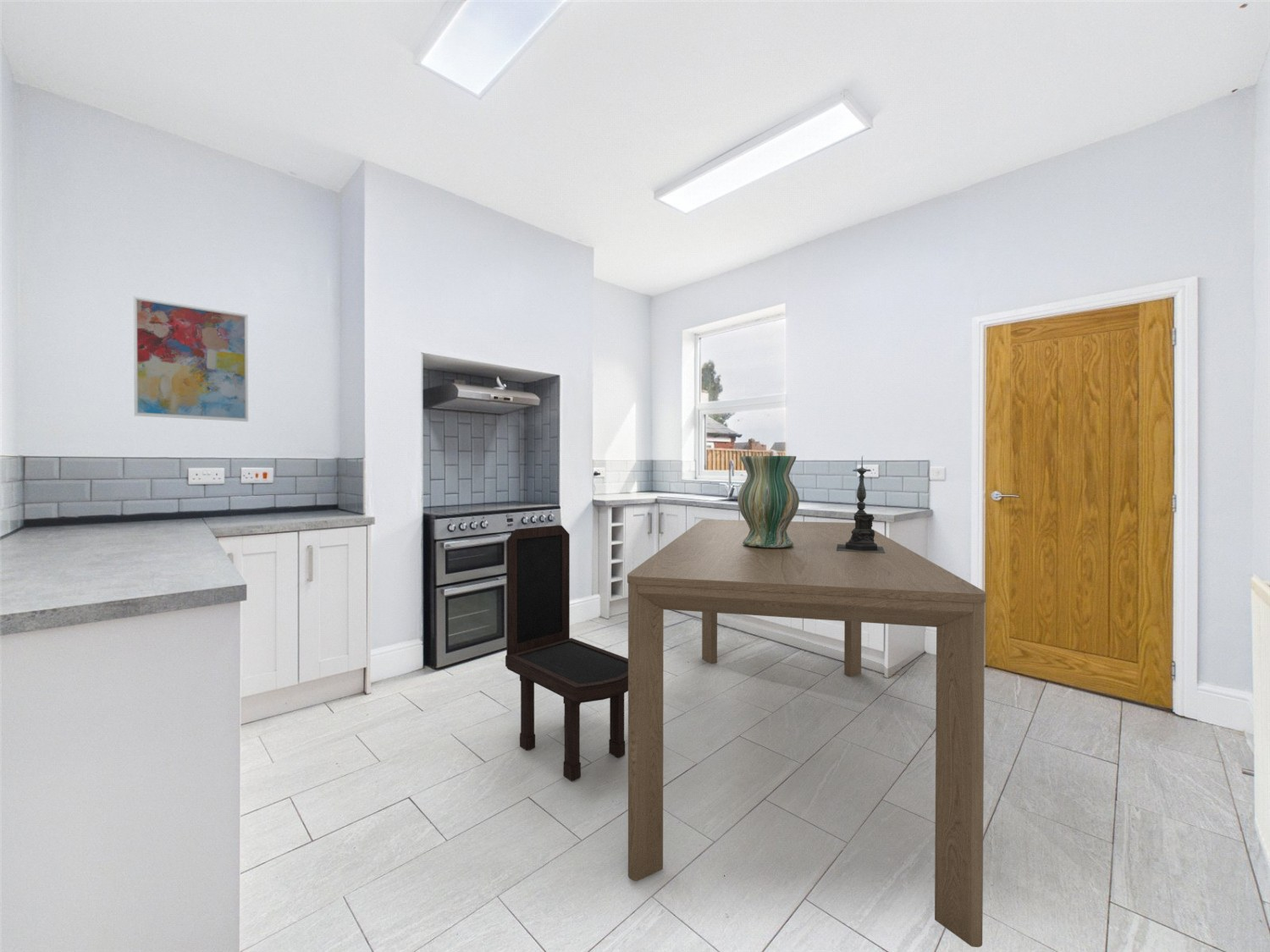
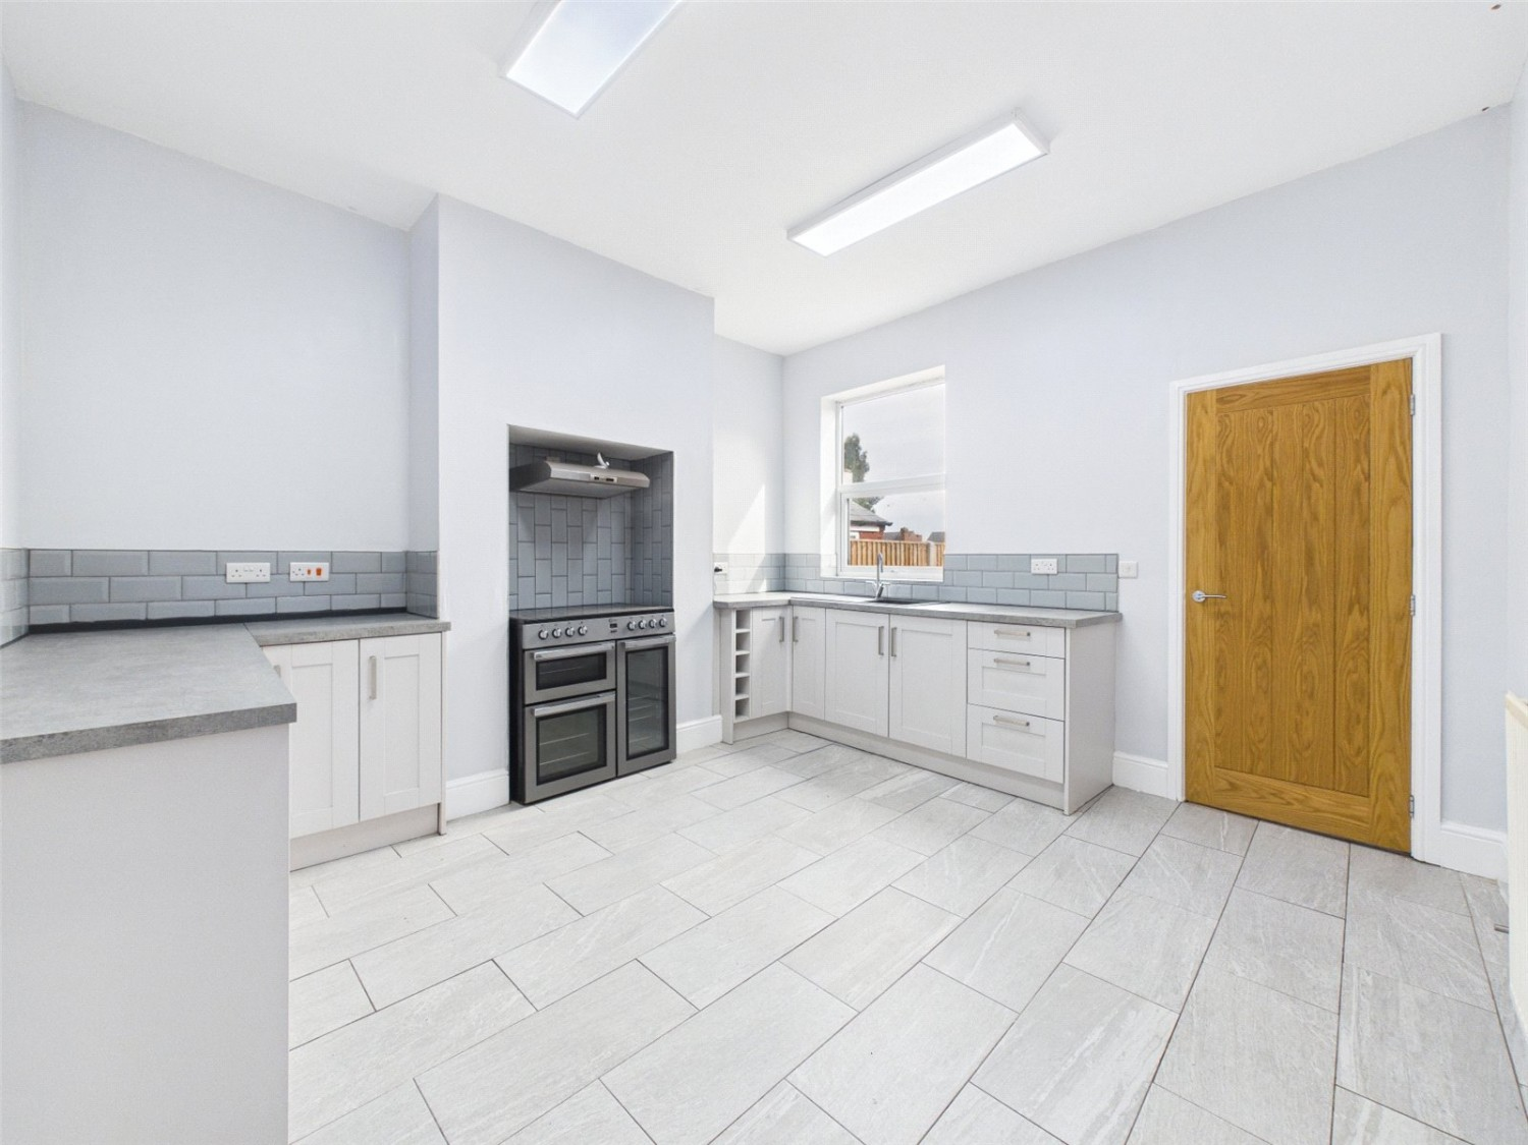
- candle holder (860, 502)
- wall art (194, 362)
- dining table (786, 617)
- dining chair (572, 641)
- vase (768, 500)
